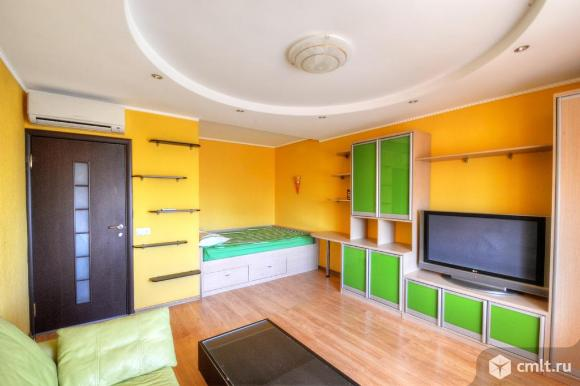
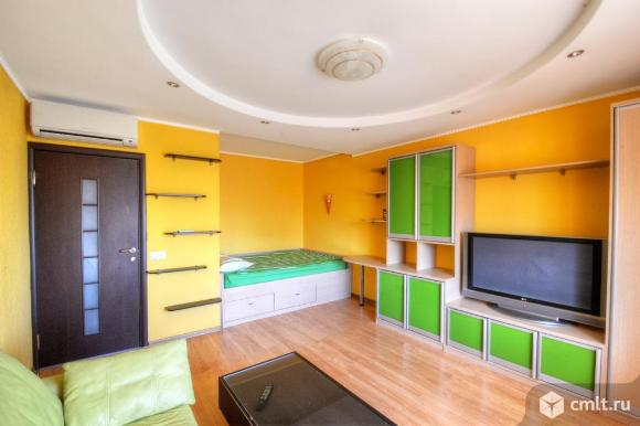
+ remote control (265, 395)
